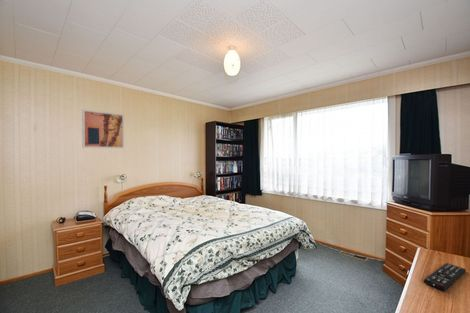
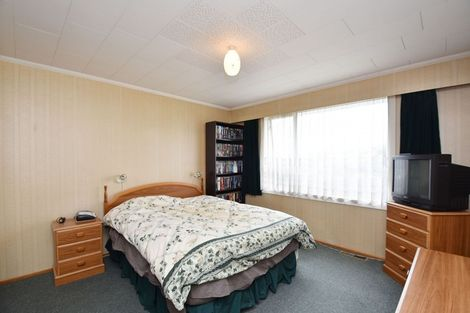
- wall art (104, 130)
- remote control (445, 275)
